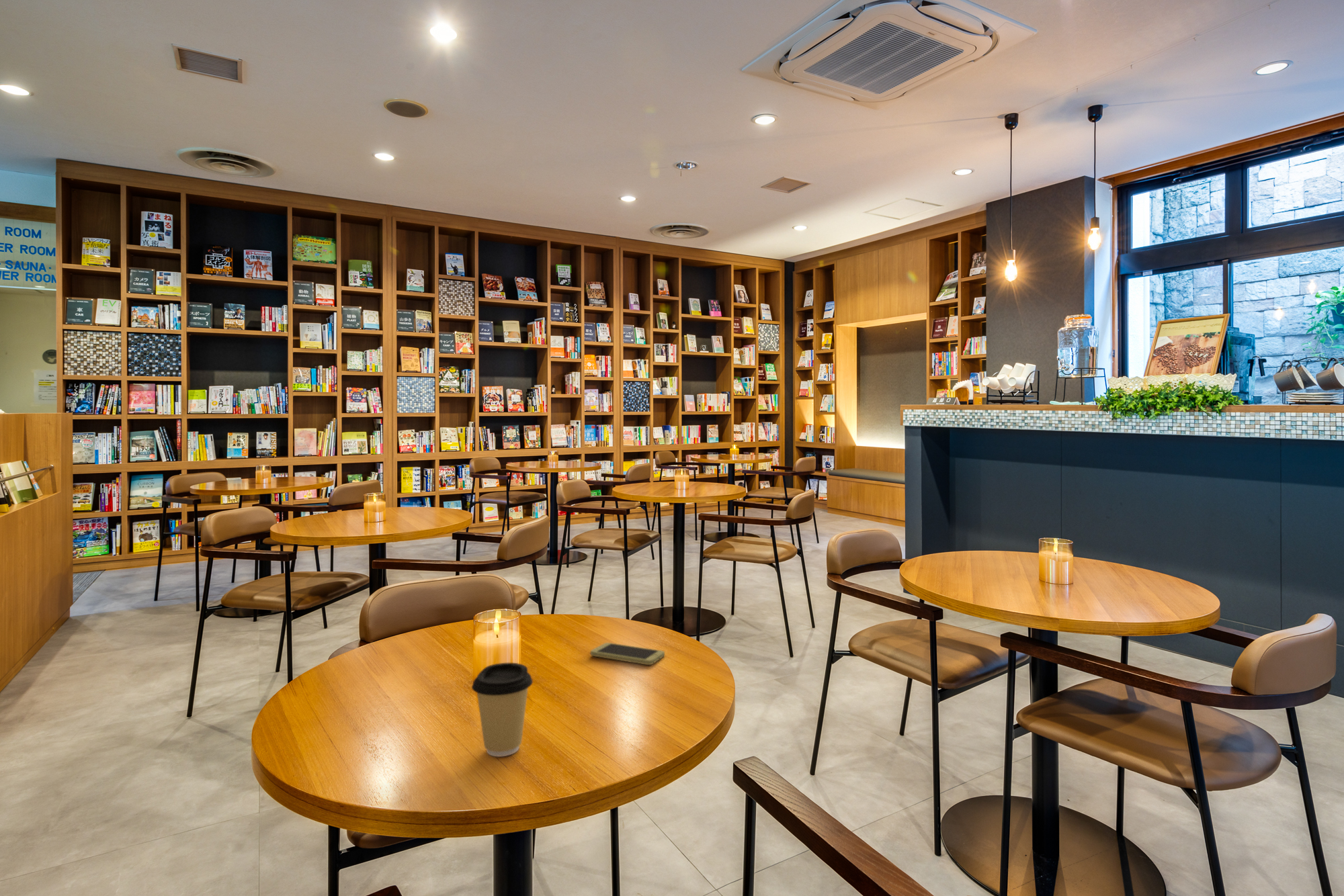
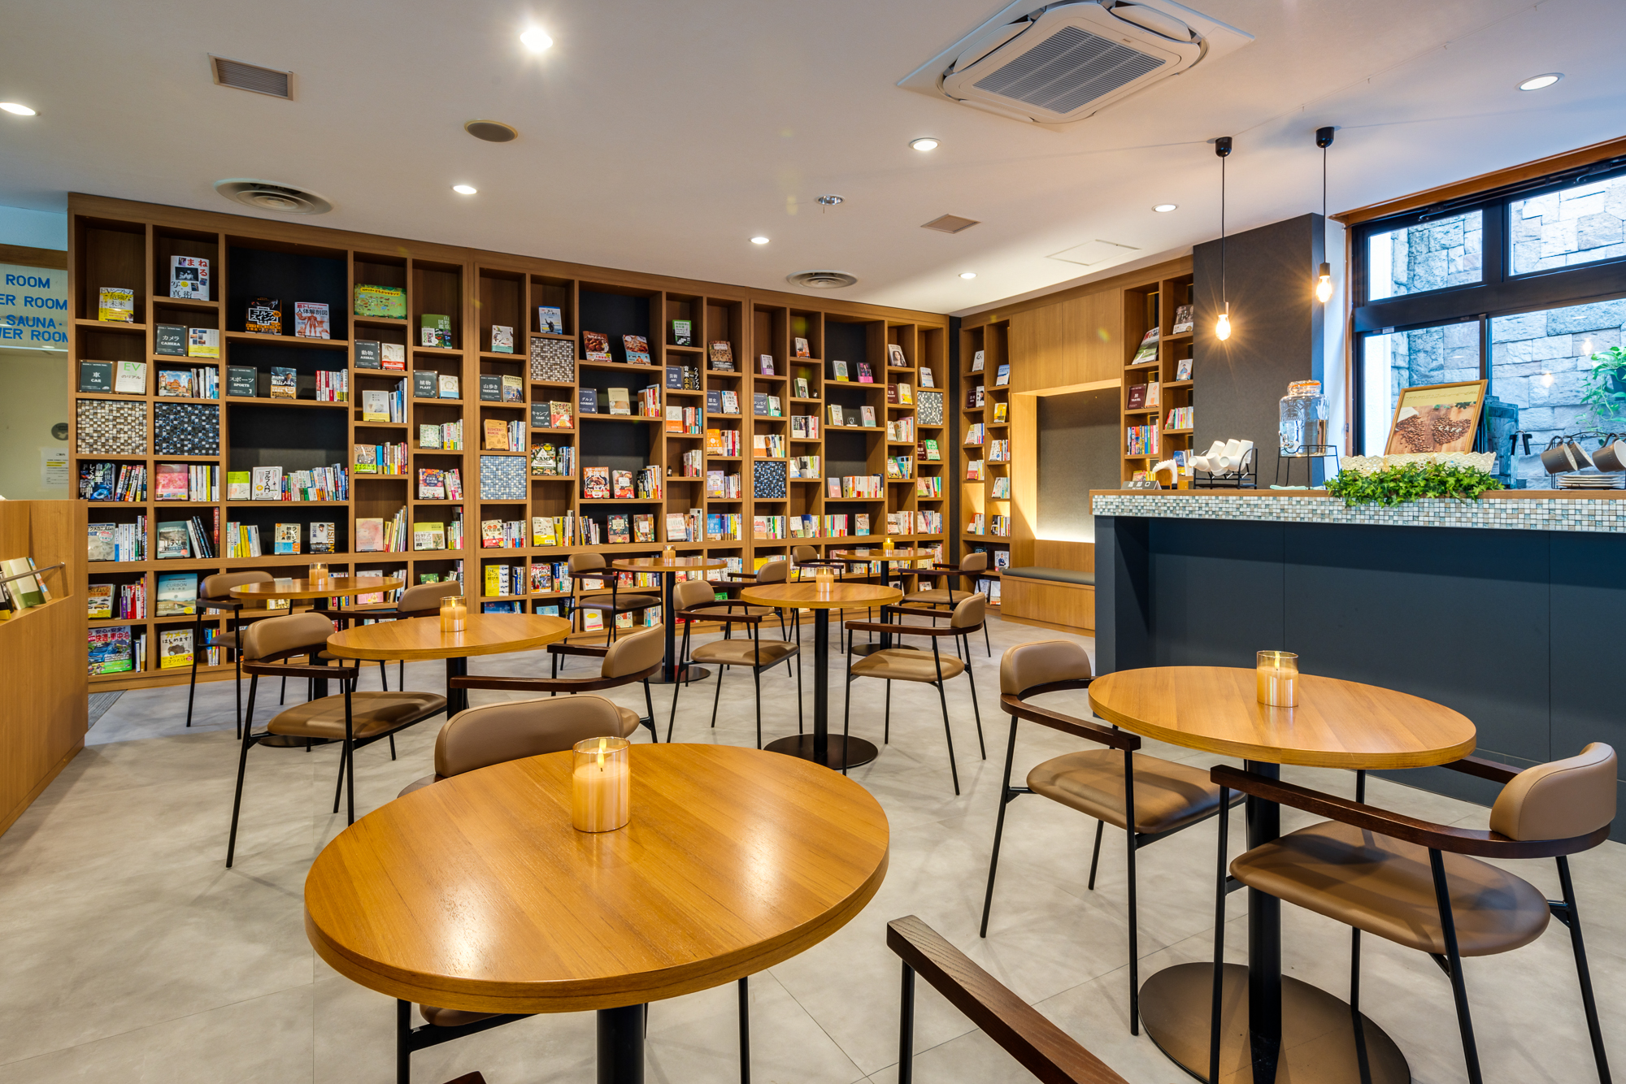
- coffee cup (503, 710)
- smartphone (627, 653)
